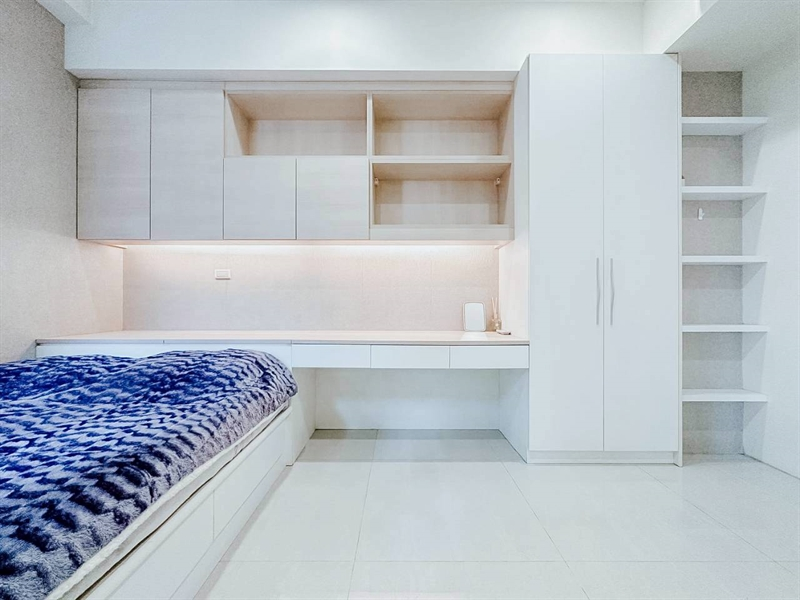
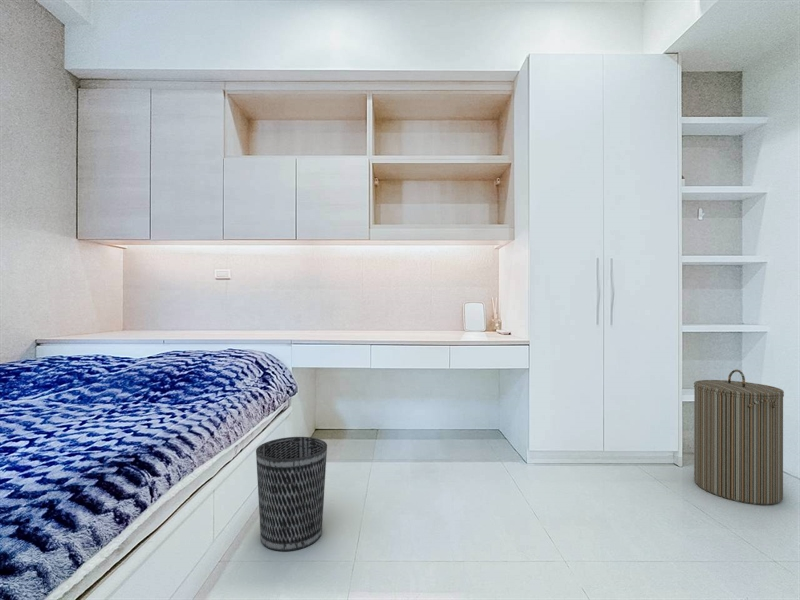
+ laundry hamper (736, 429)
+ wastebasket (292, 490)
